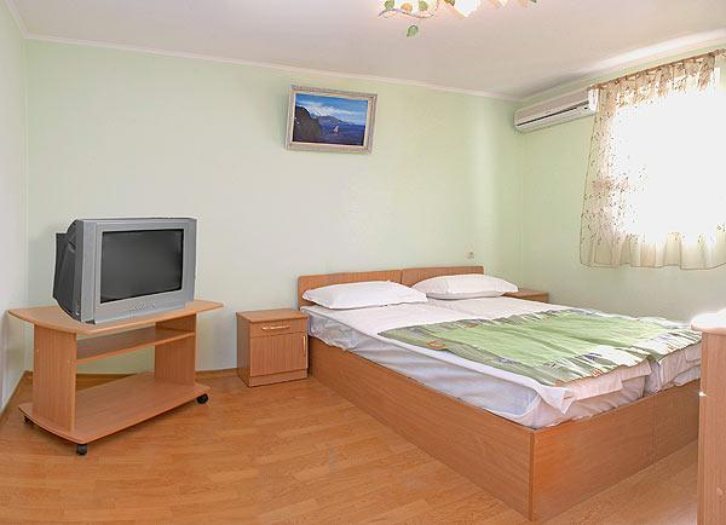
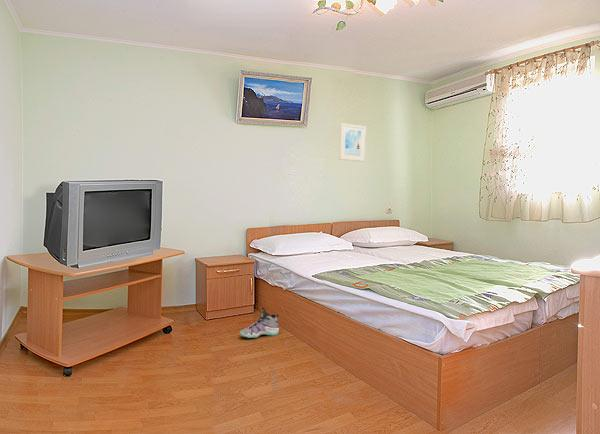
+ sneaker (259, 321)
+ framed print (352, 142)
